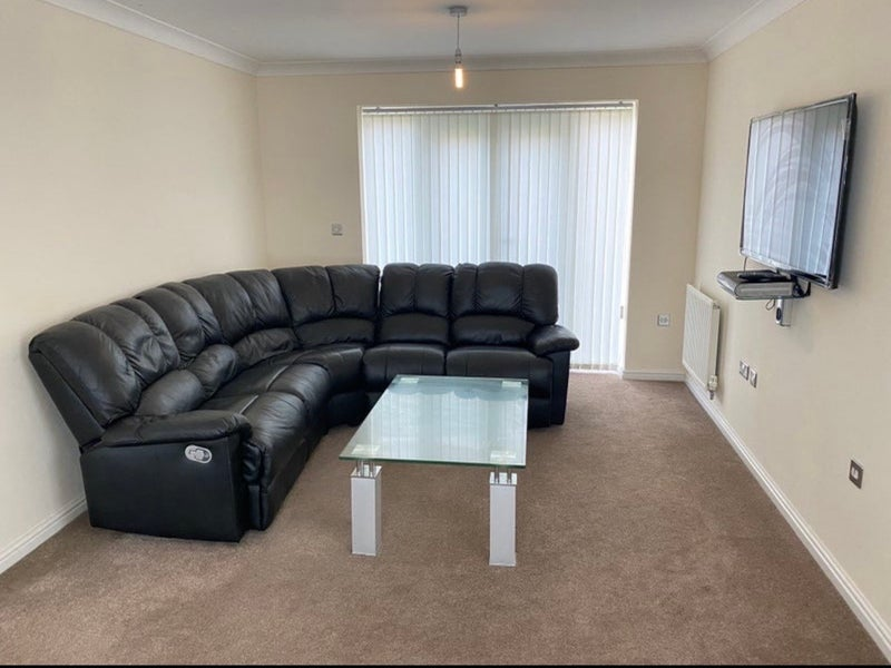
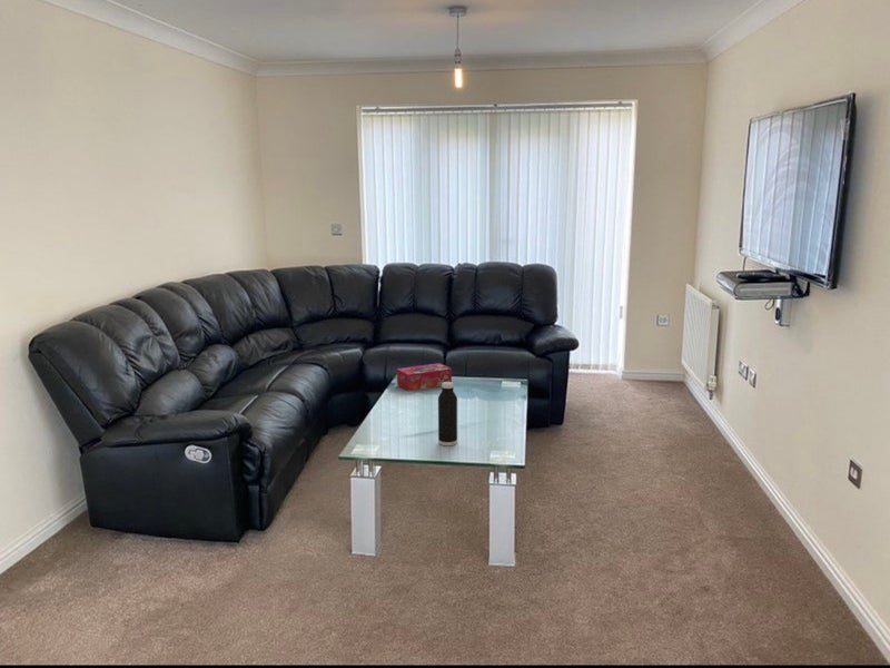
+ water bottle (447, 413)
+ tissue box (424, 376)
